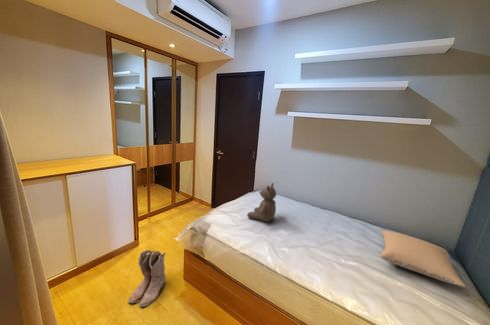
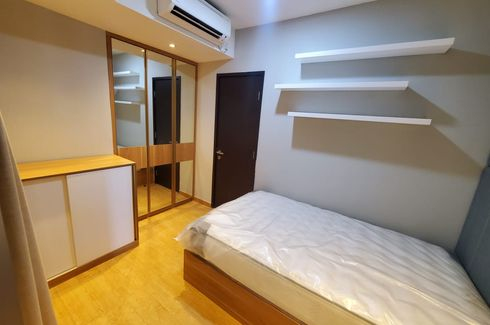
- pillow (415, 253)
- boots (148, 274)
- teddy bear (263, 200)
